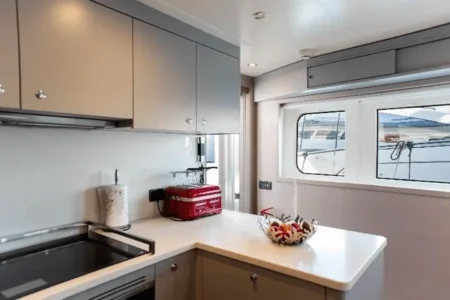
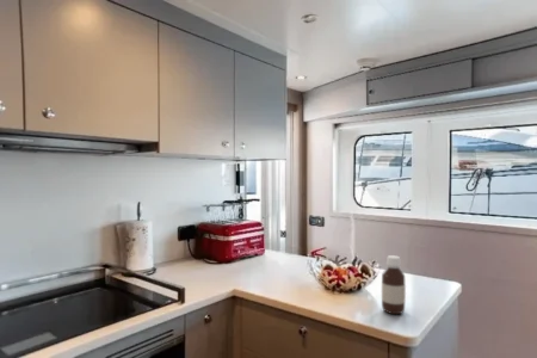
+ bottle (393, 284)
